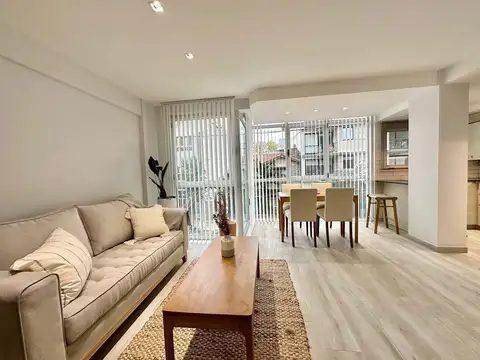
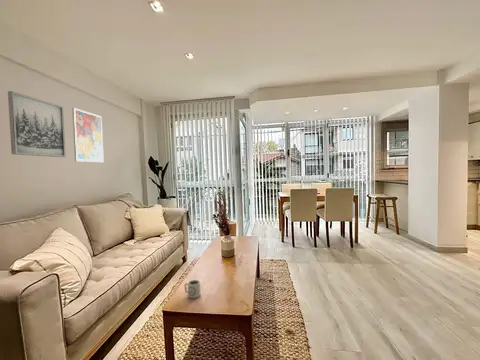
+ wall art (89, 137)
+ wall art (39, 127)
+ cup (192, 288)
